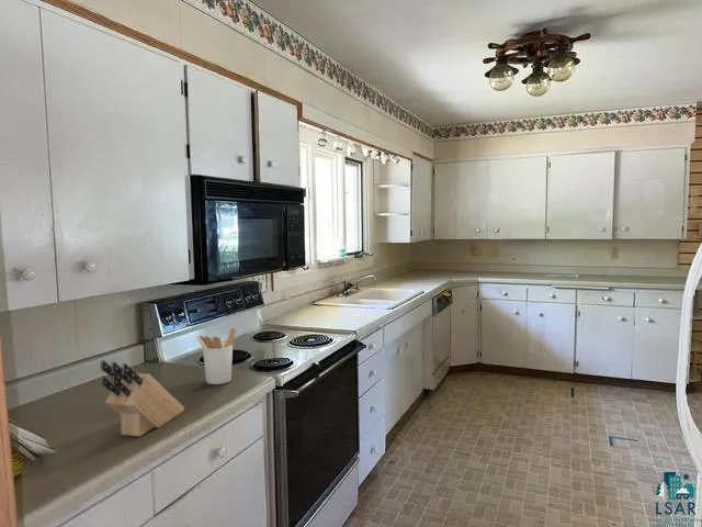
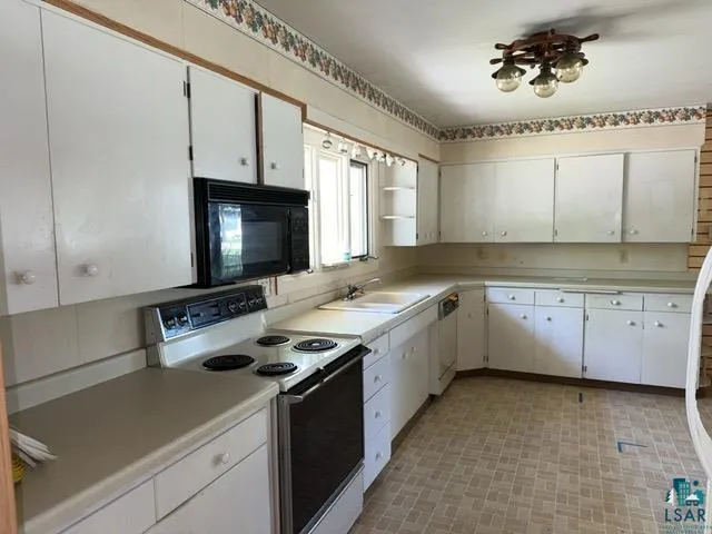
- knife block (143, 389)
- utensil holder (215, 356)
